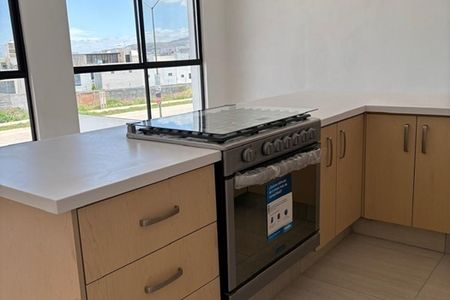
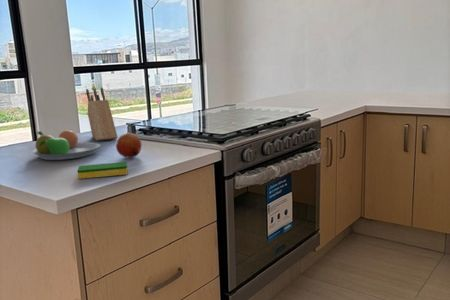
+ dish sponge (103, 170)
+ apple (129, 145)
+ knife block (100, 112)
+ fruit bowl (64, 142)
